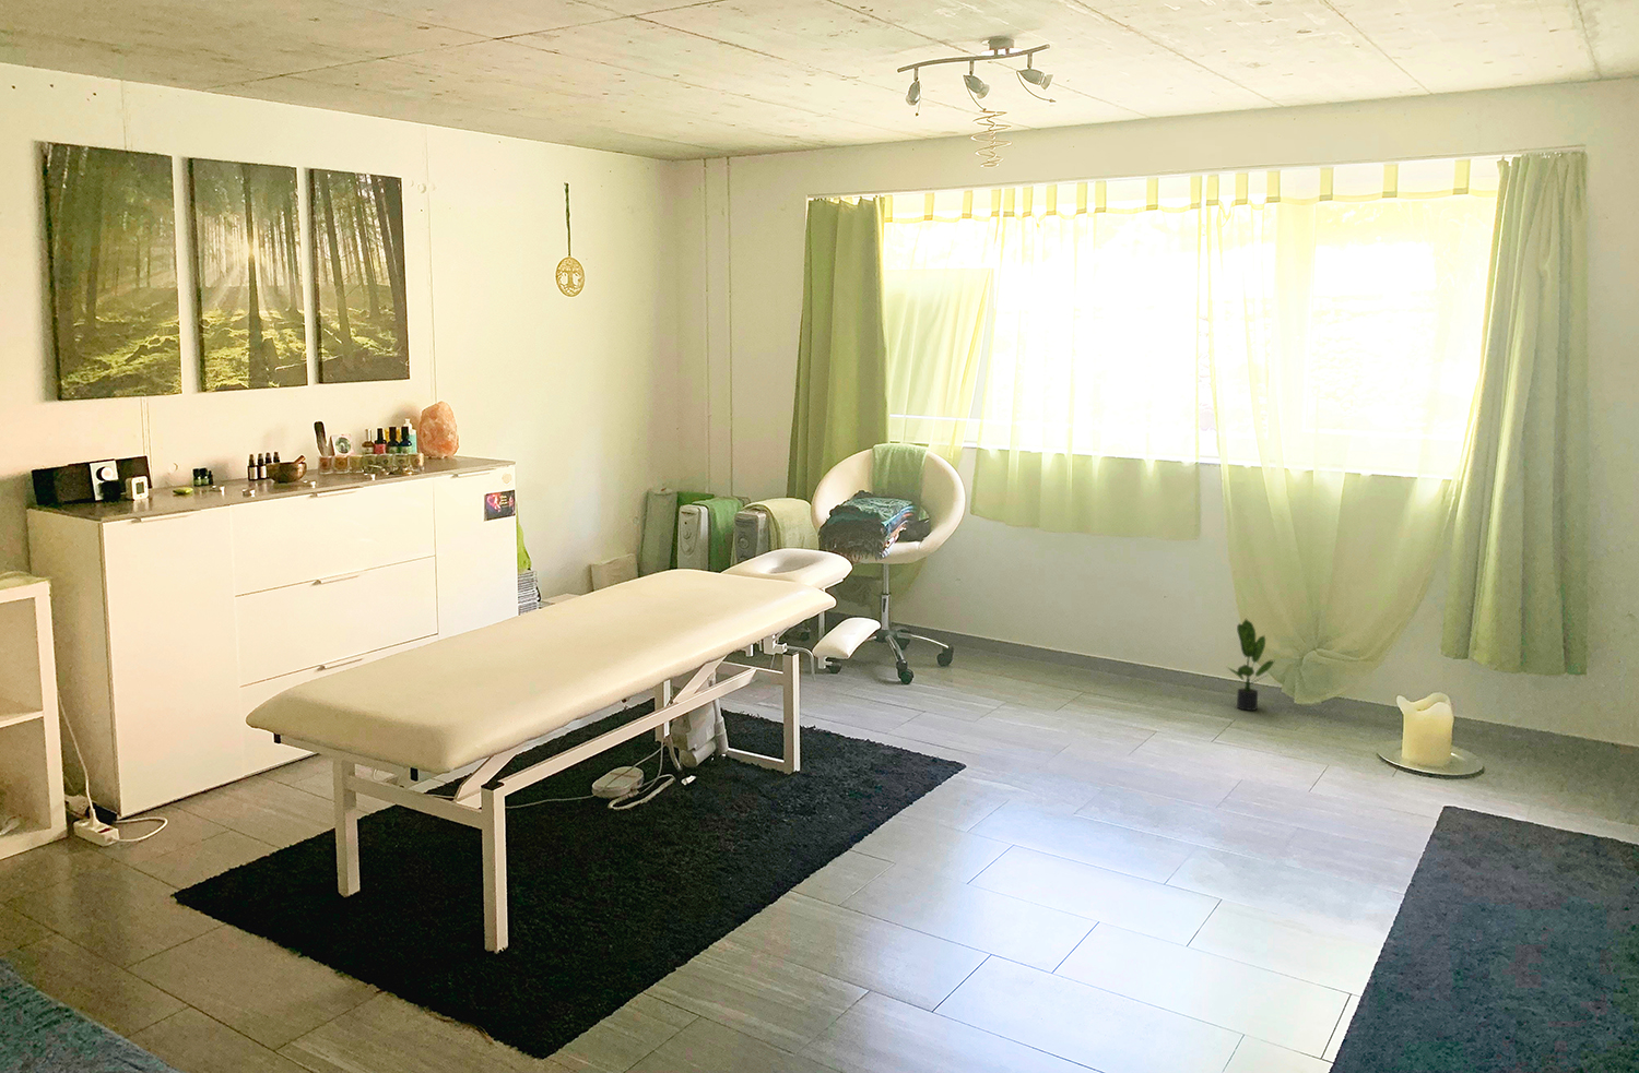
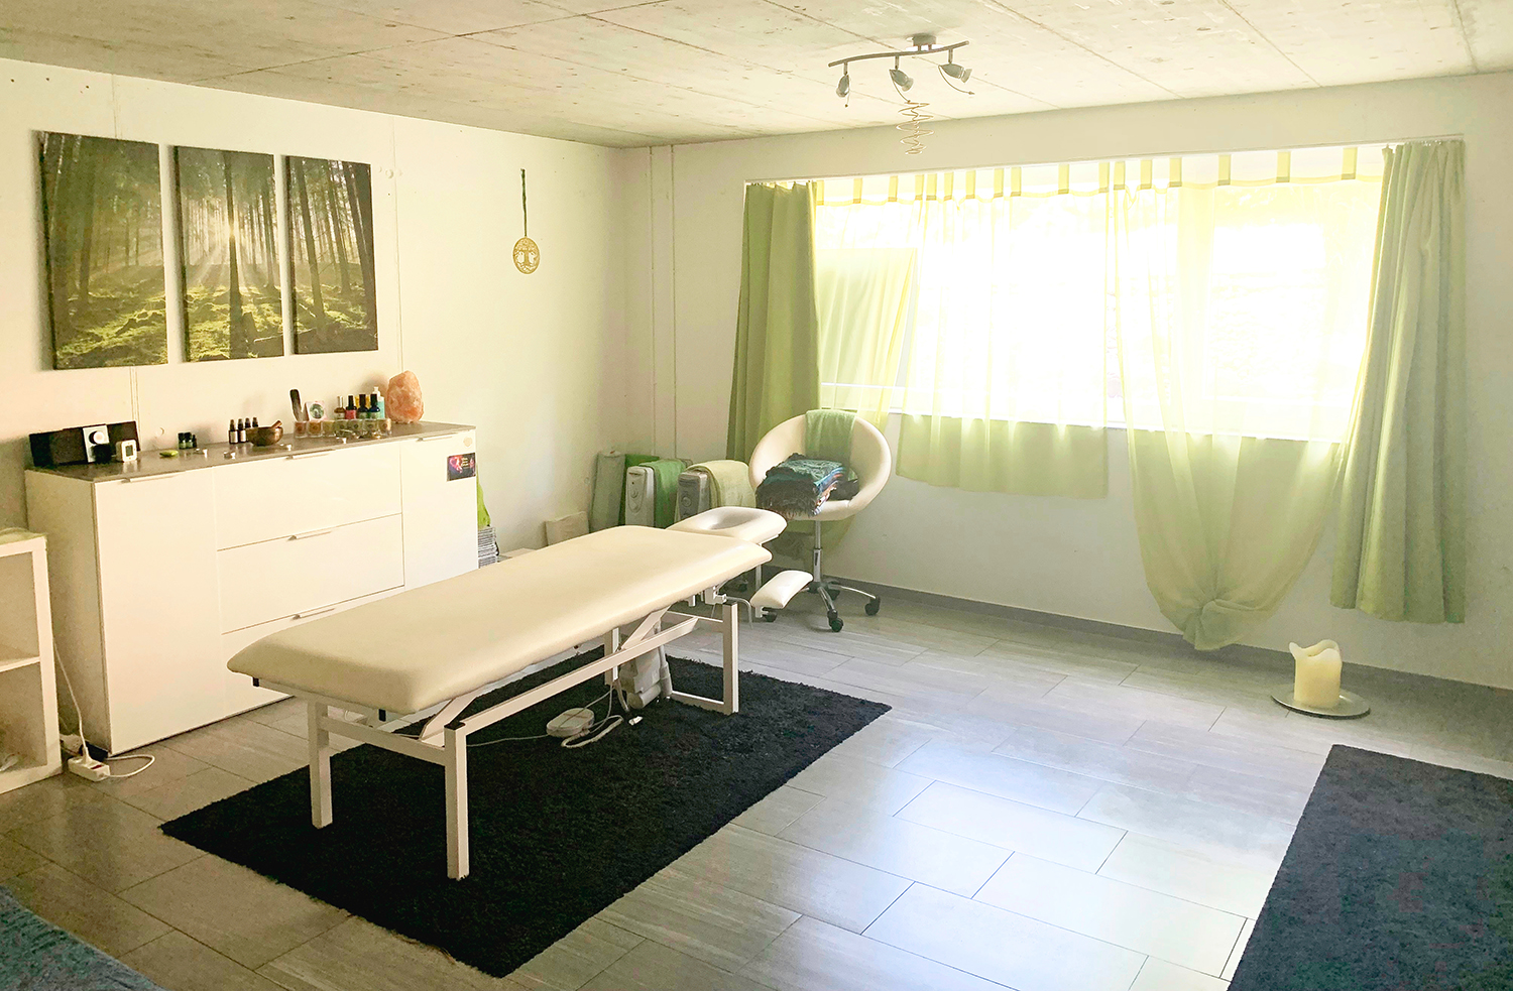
- potted plant (1248, 665)
